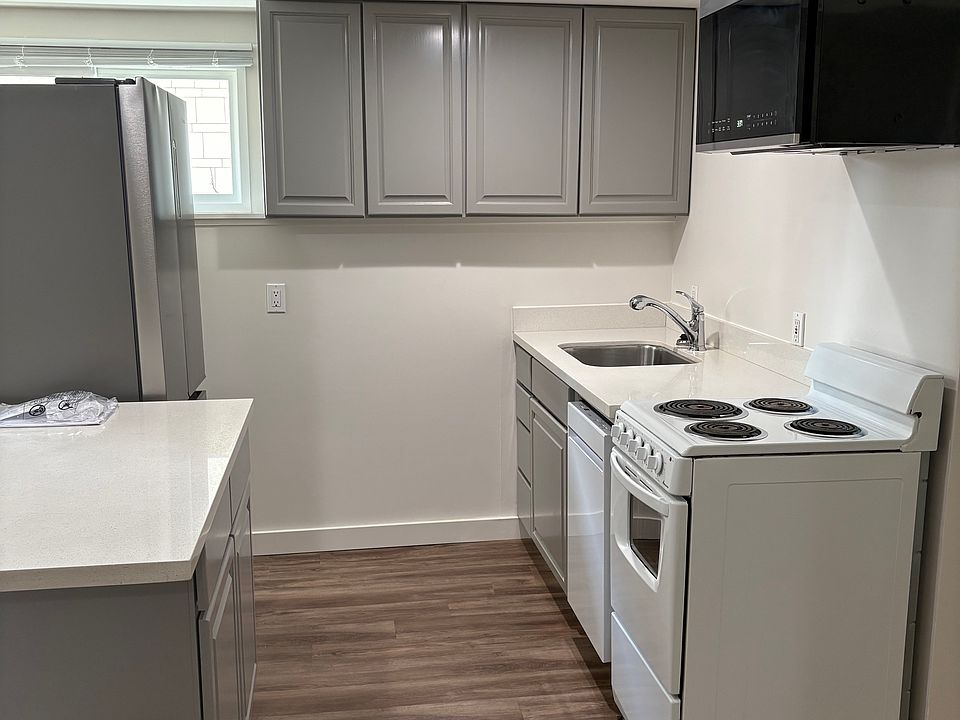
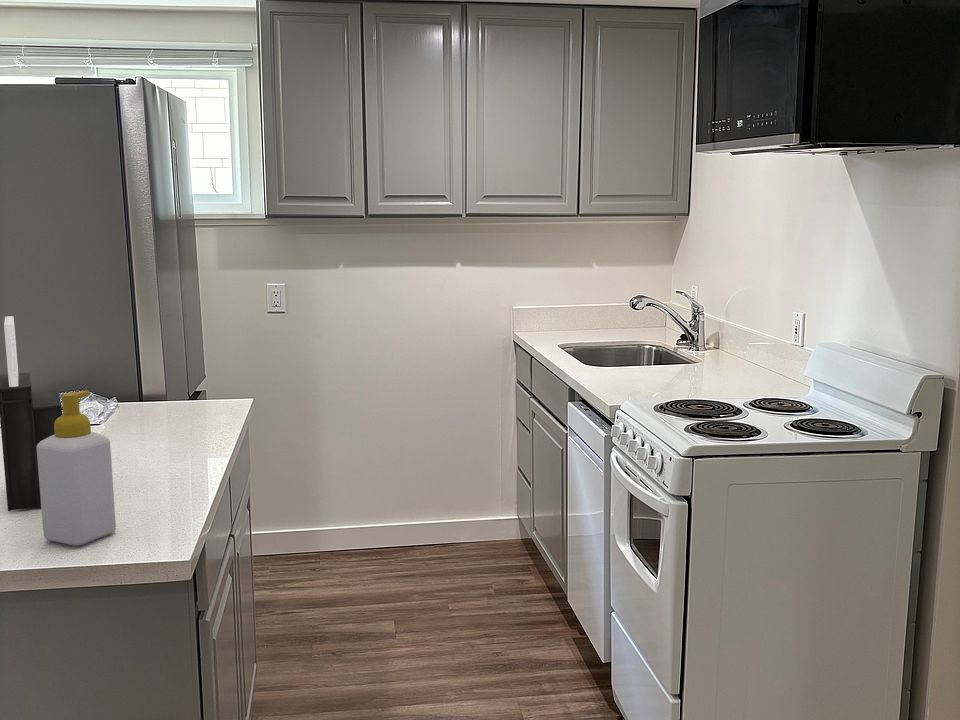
+ knife block (37, 407)
+ soap bottle (75, 466)
